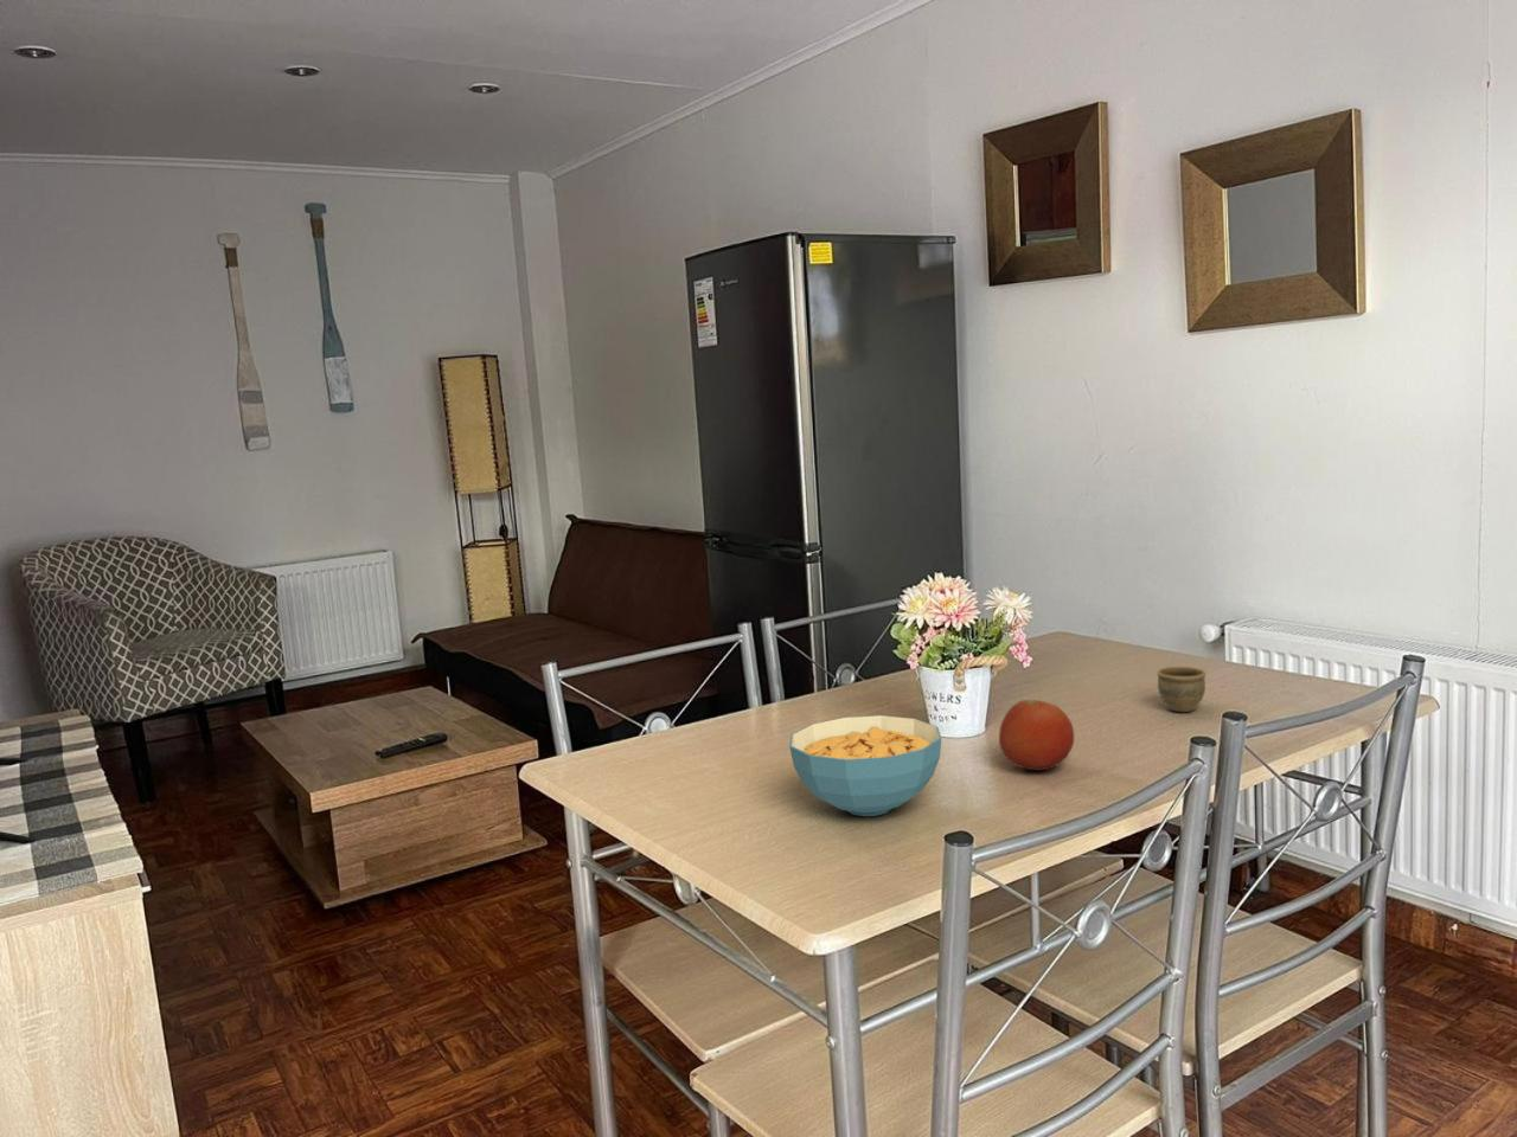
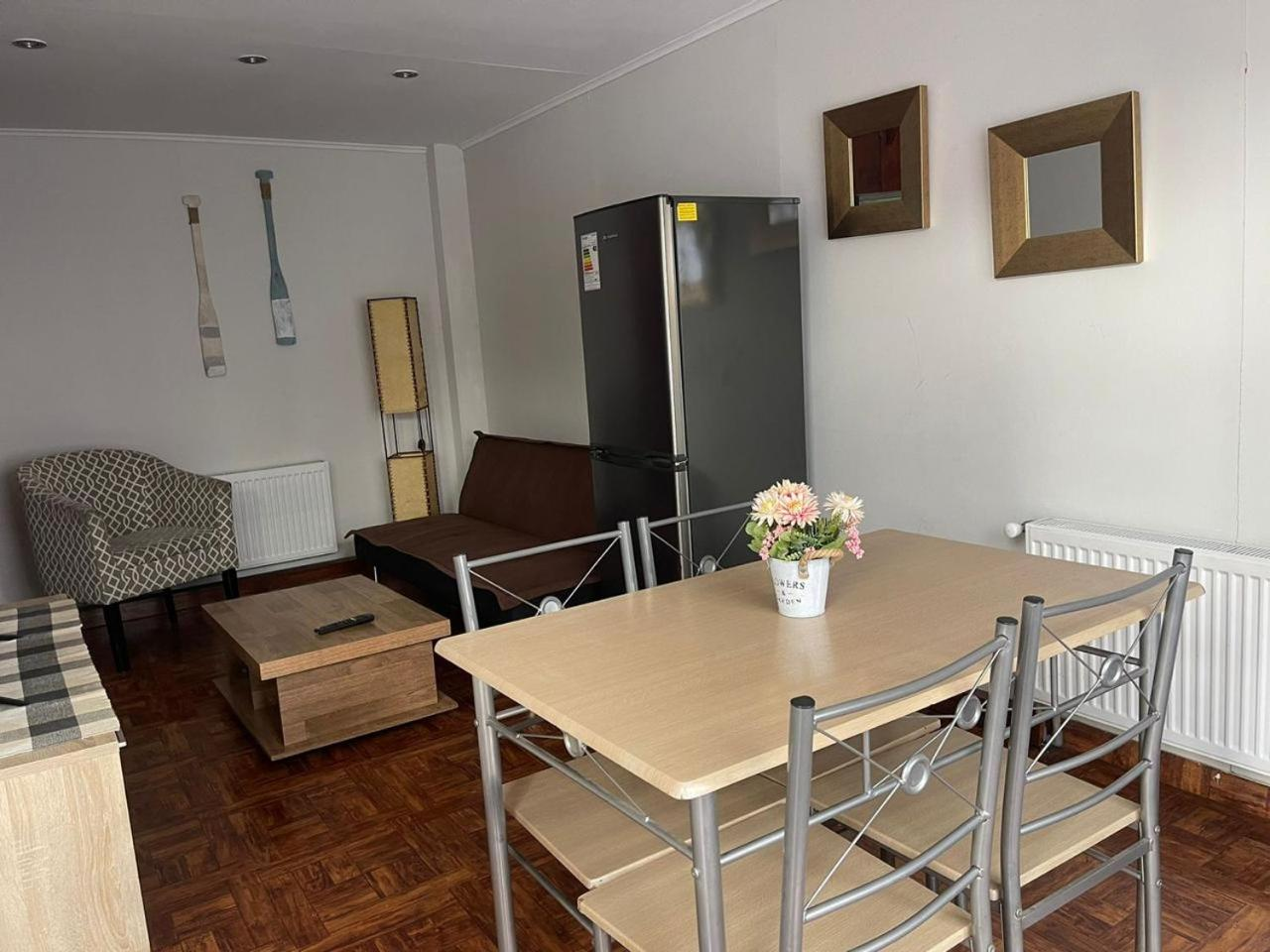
- cereal bowl (866, 773)
- cup (1186, 688)
- fruit (1036, 733)
